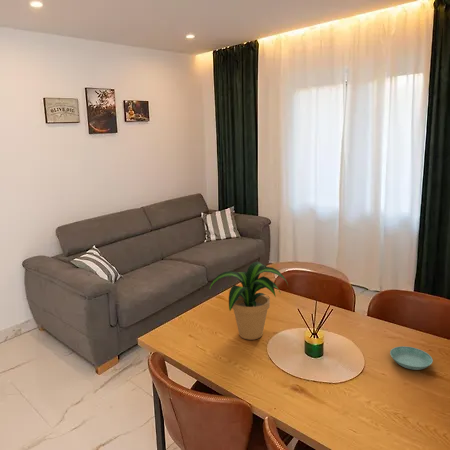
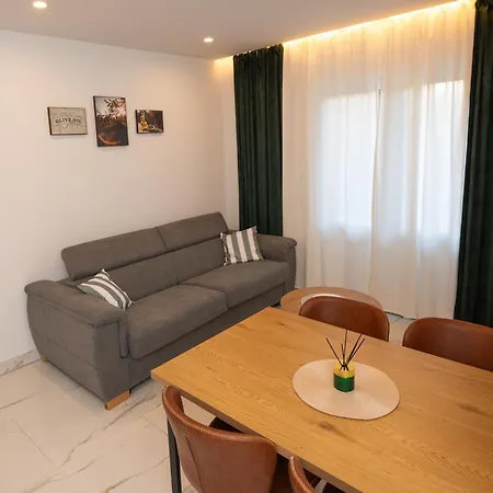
- saucer (410, 359)
- potted plant (250, 301)
